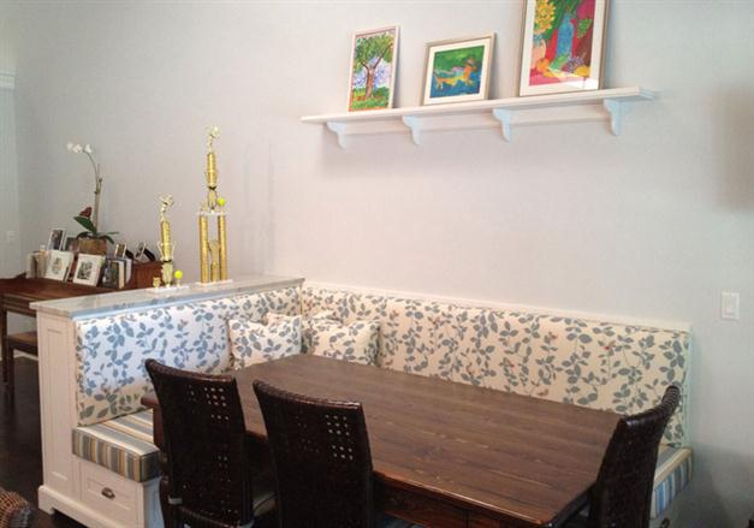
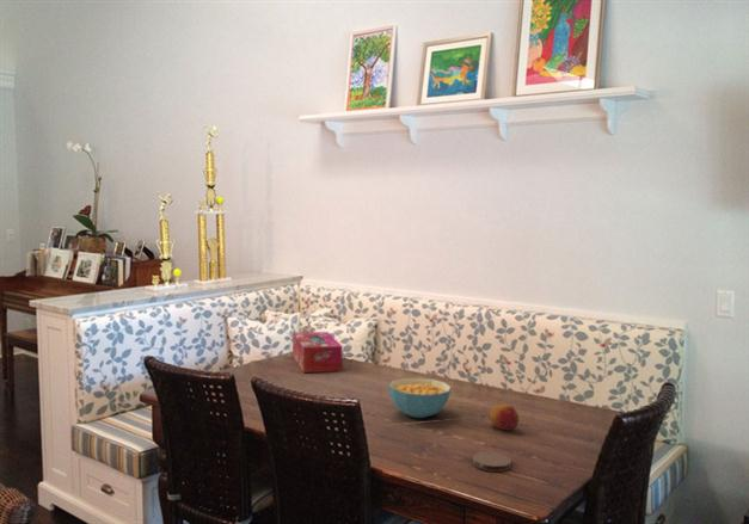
+ fruit (503, 415)
+ coaster (491, 461)
+ cereal bowl (419, 400)
+ tissue box (315, 351)
